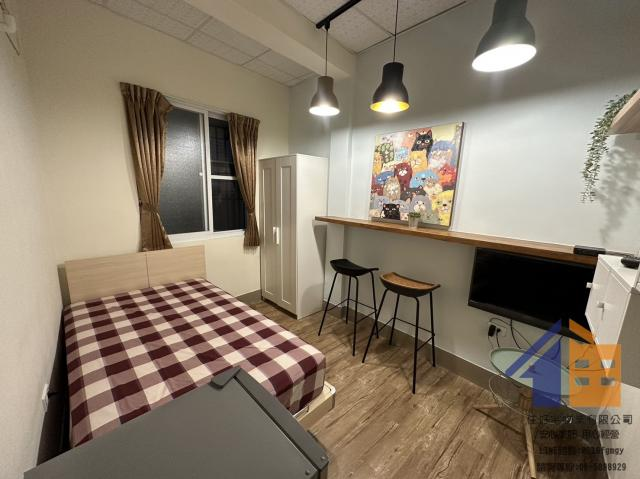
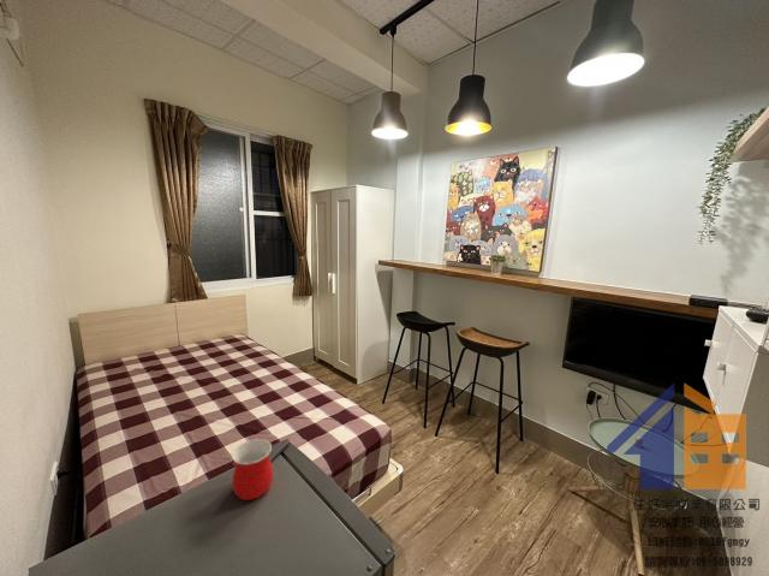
+ mug (254, 464)
